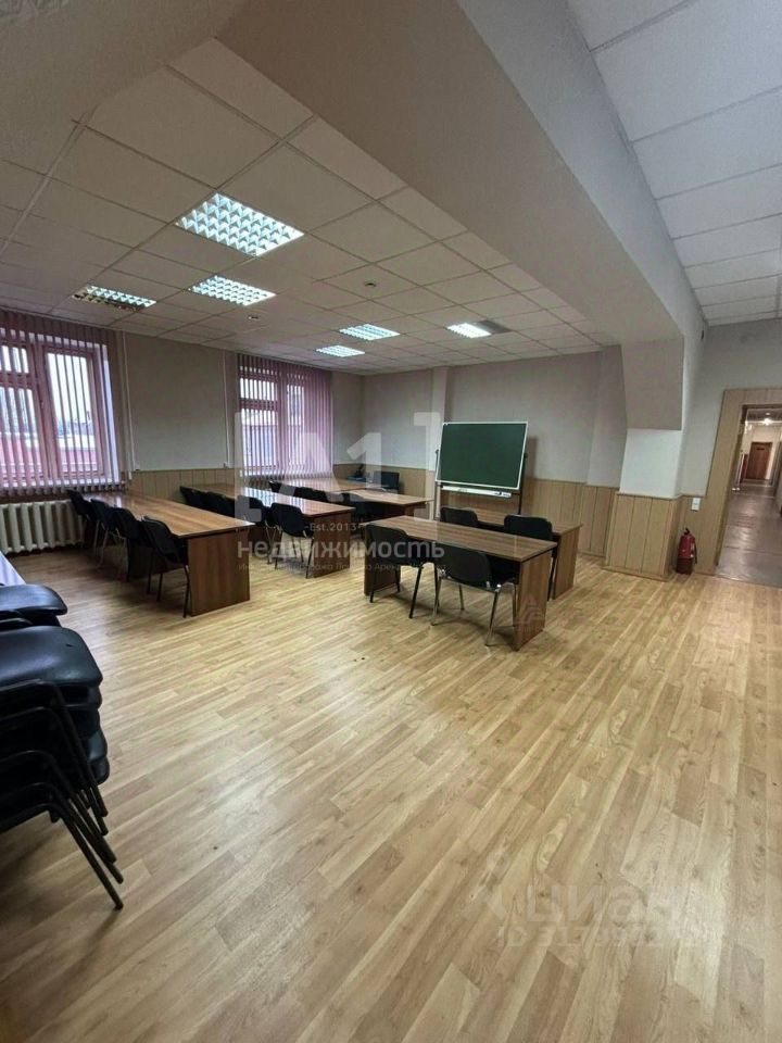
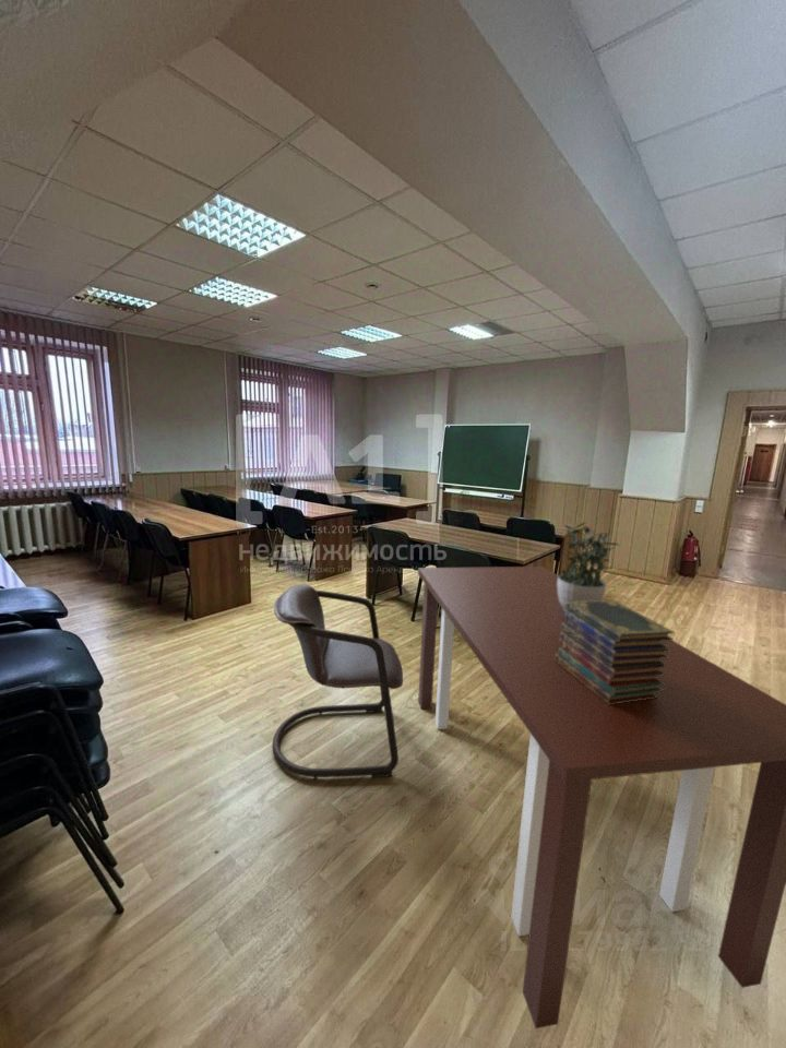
+ potted plant (586, 564)
+ book stack (610, 646)
+ chair (337, 669)
+ dining table (538, 710)
